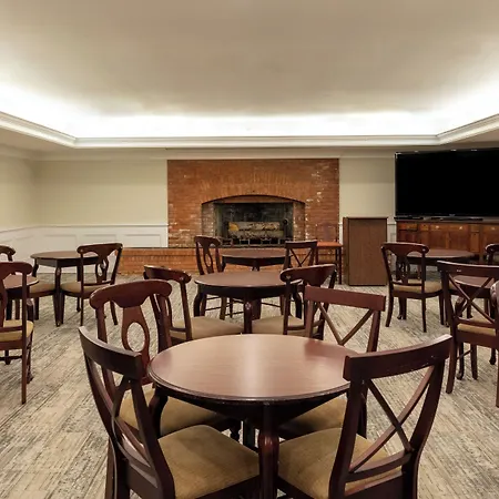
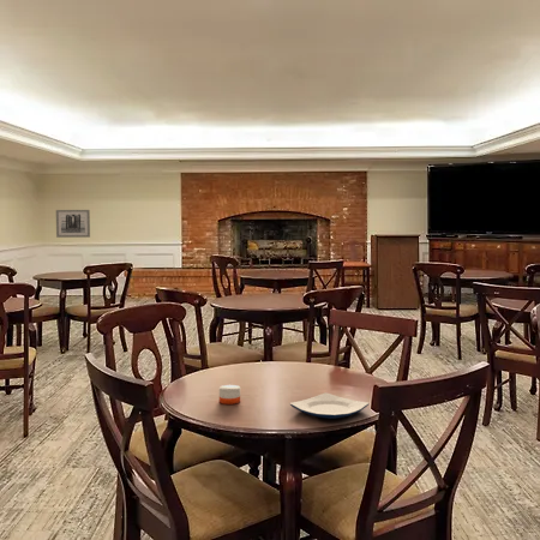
+ plate (329, 407)
+ candle (229, 386)
+ wall art (72, 223)
